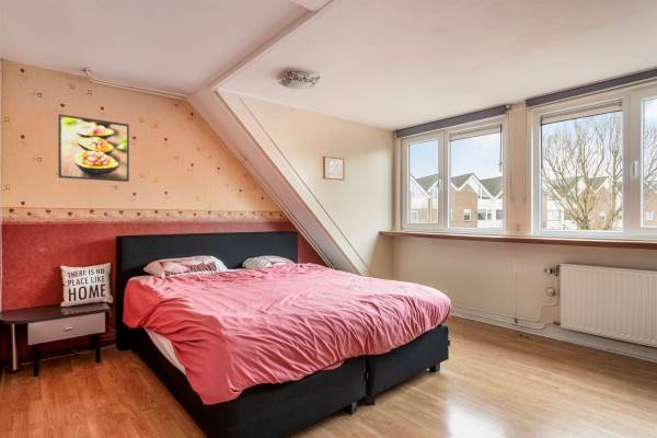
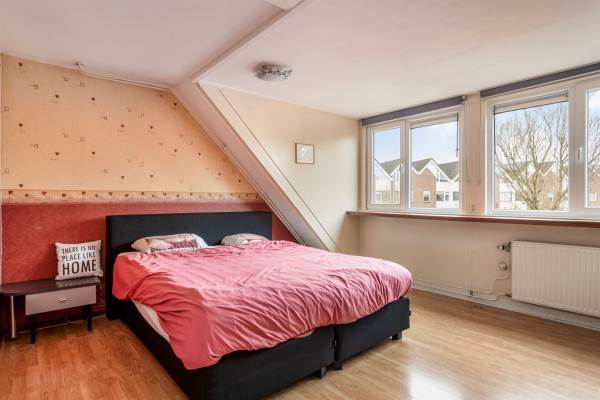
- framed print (95, 149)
